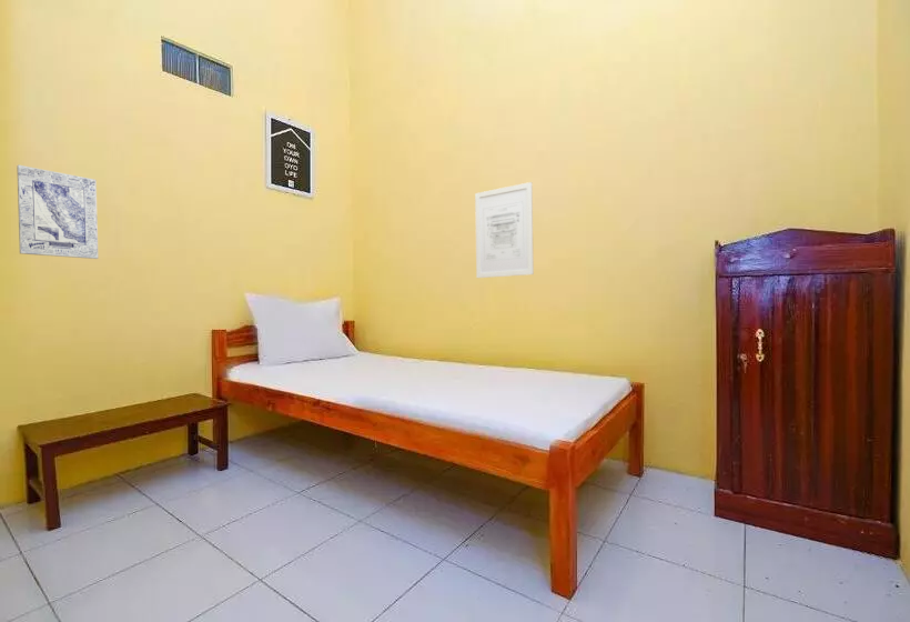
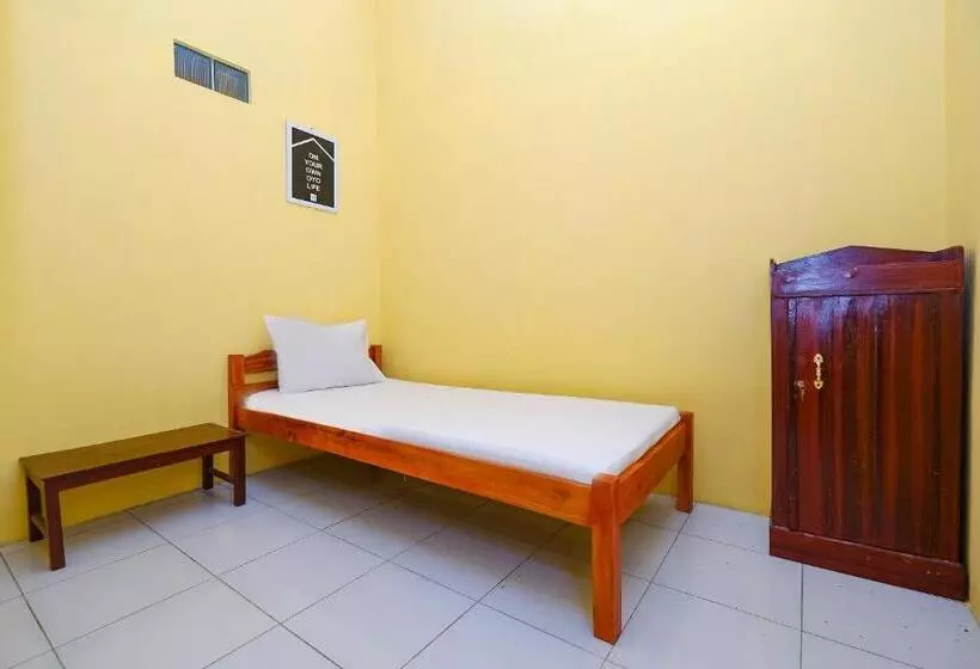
- wall art (503, 232)
- wall art (59, 214)
